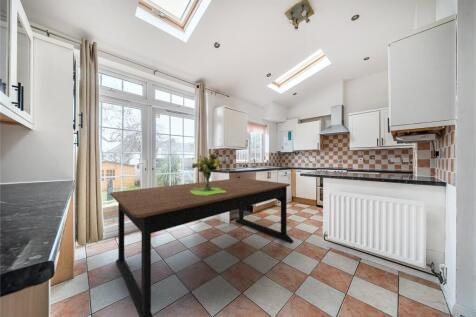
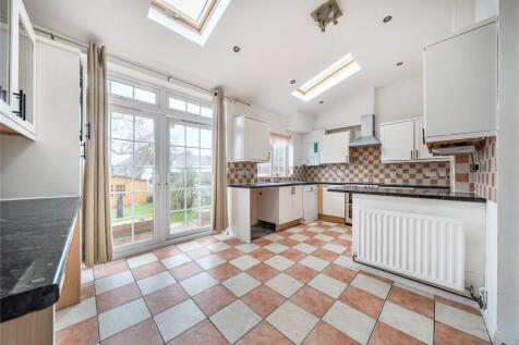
- dining table (213, 215)
- bouquet (205, 170)
